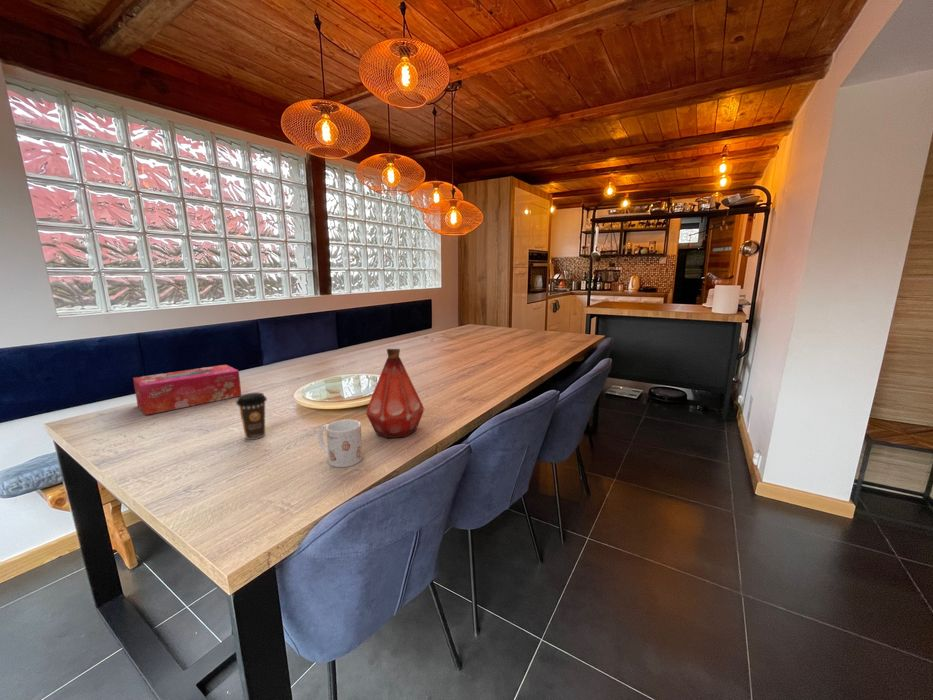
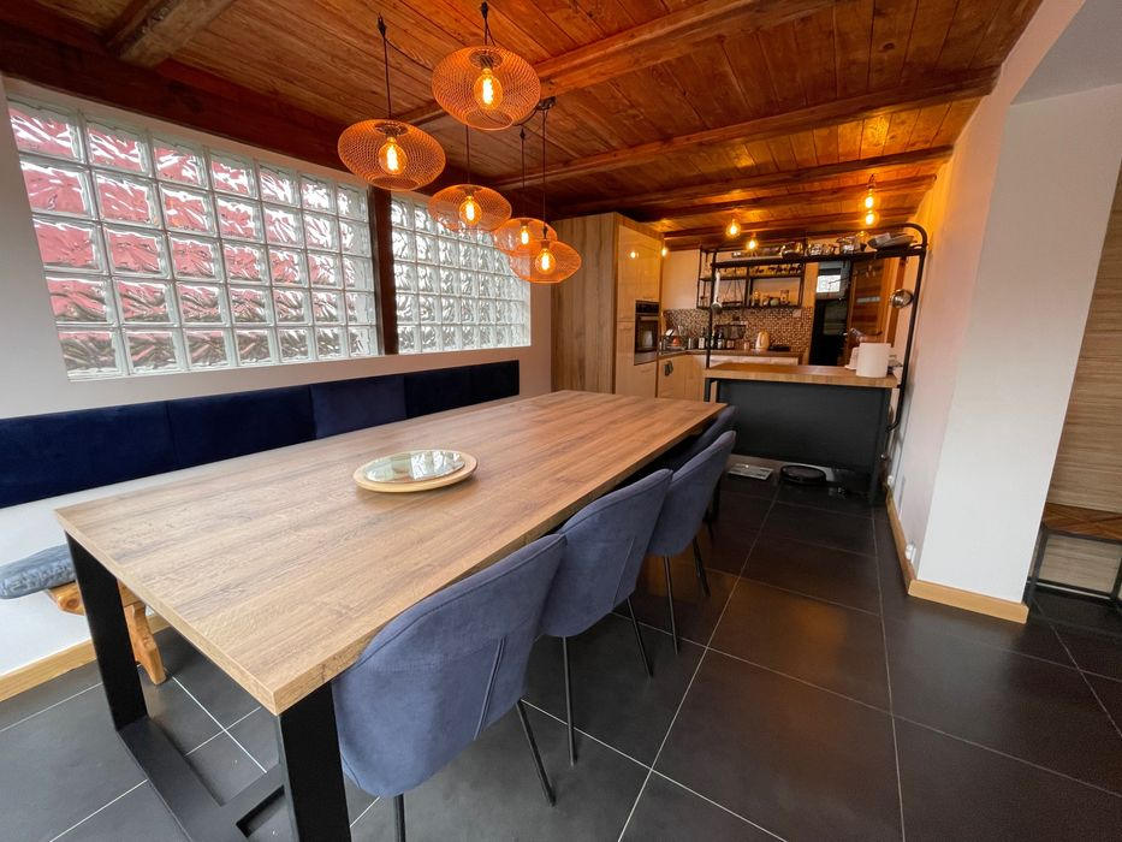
- mug (338, 441)
- bottle (394, 390)
- tissue box (189, 387)
- coffee cup (253, 415)
